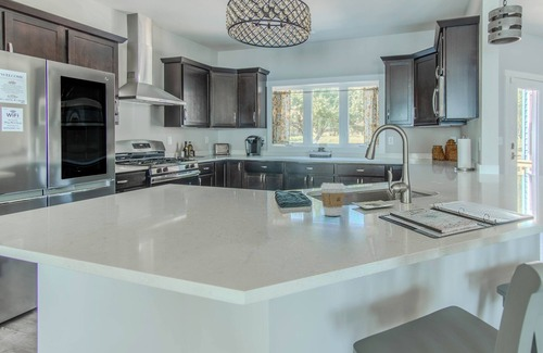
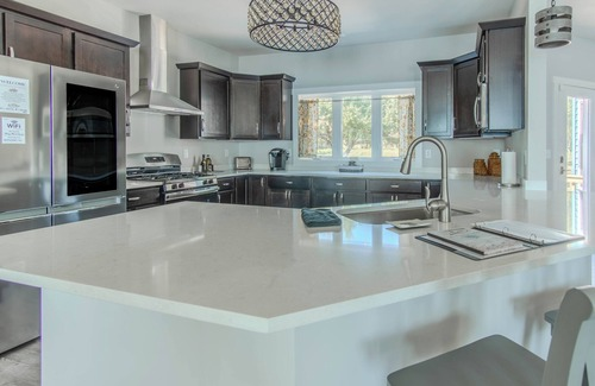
- coffee cup (332, 198)
